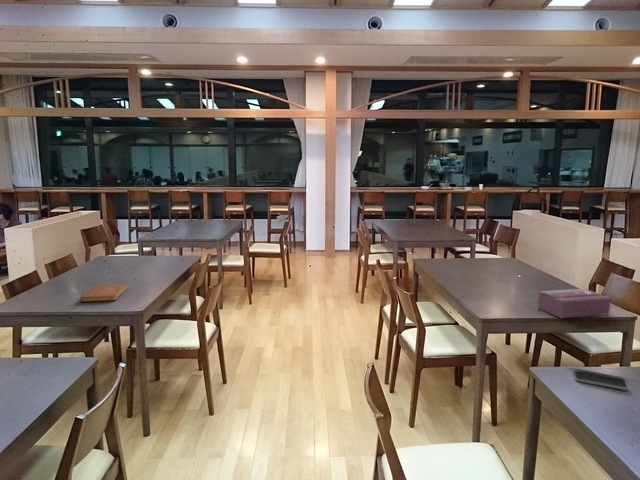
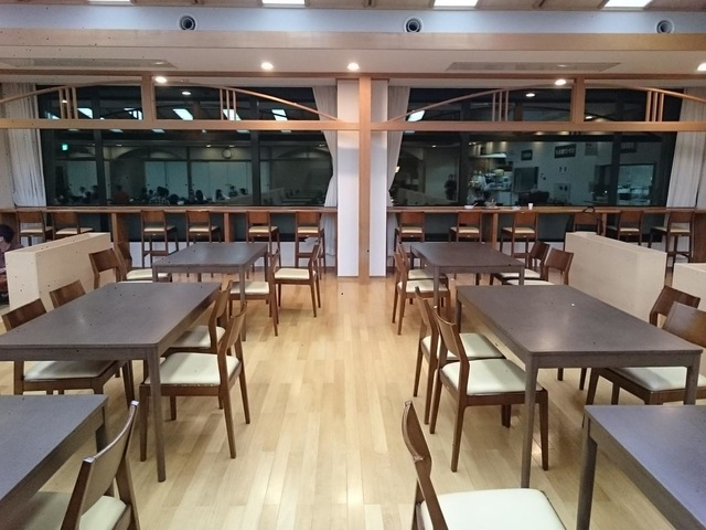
- tissue box (573, 302)
- smartphone (599, 379)
- notebook (105, 292)
